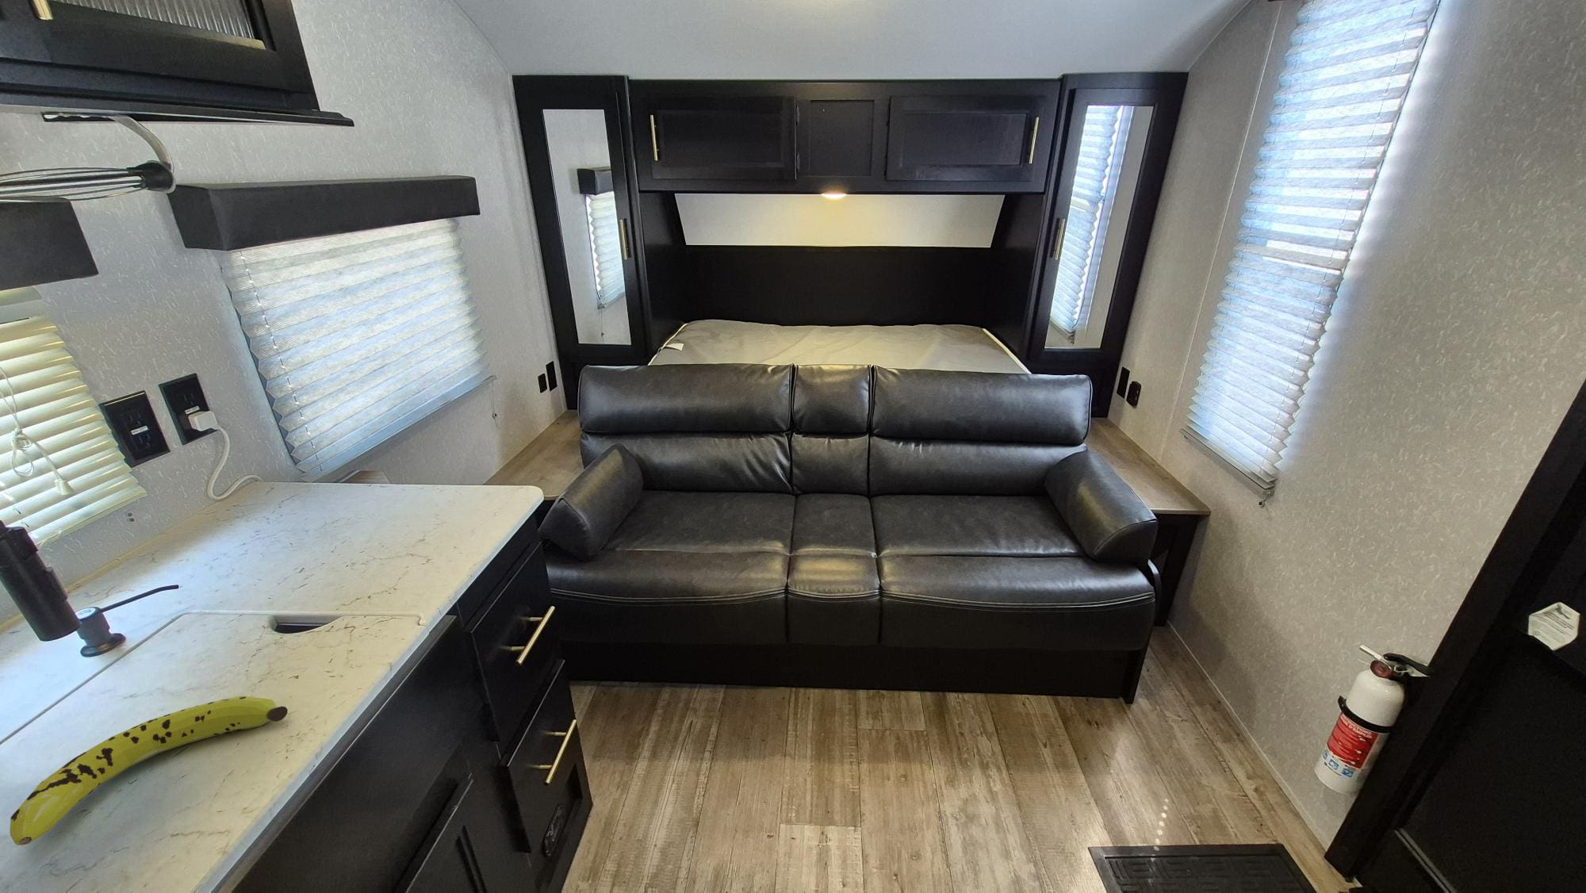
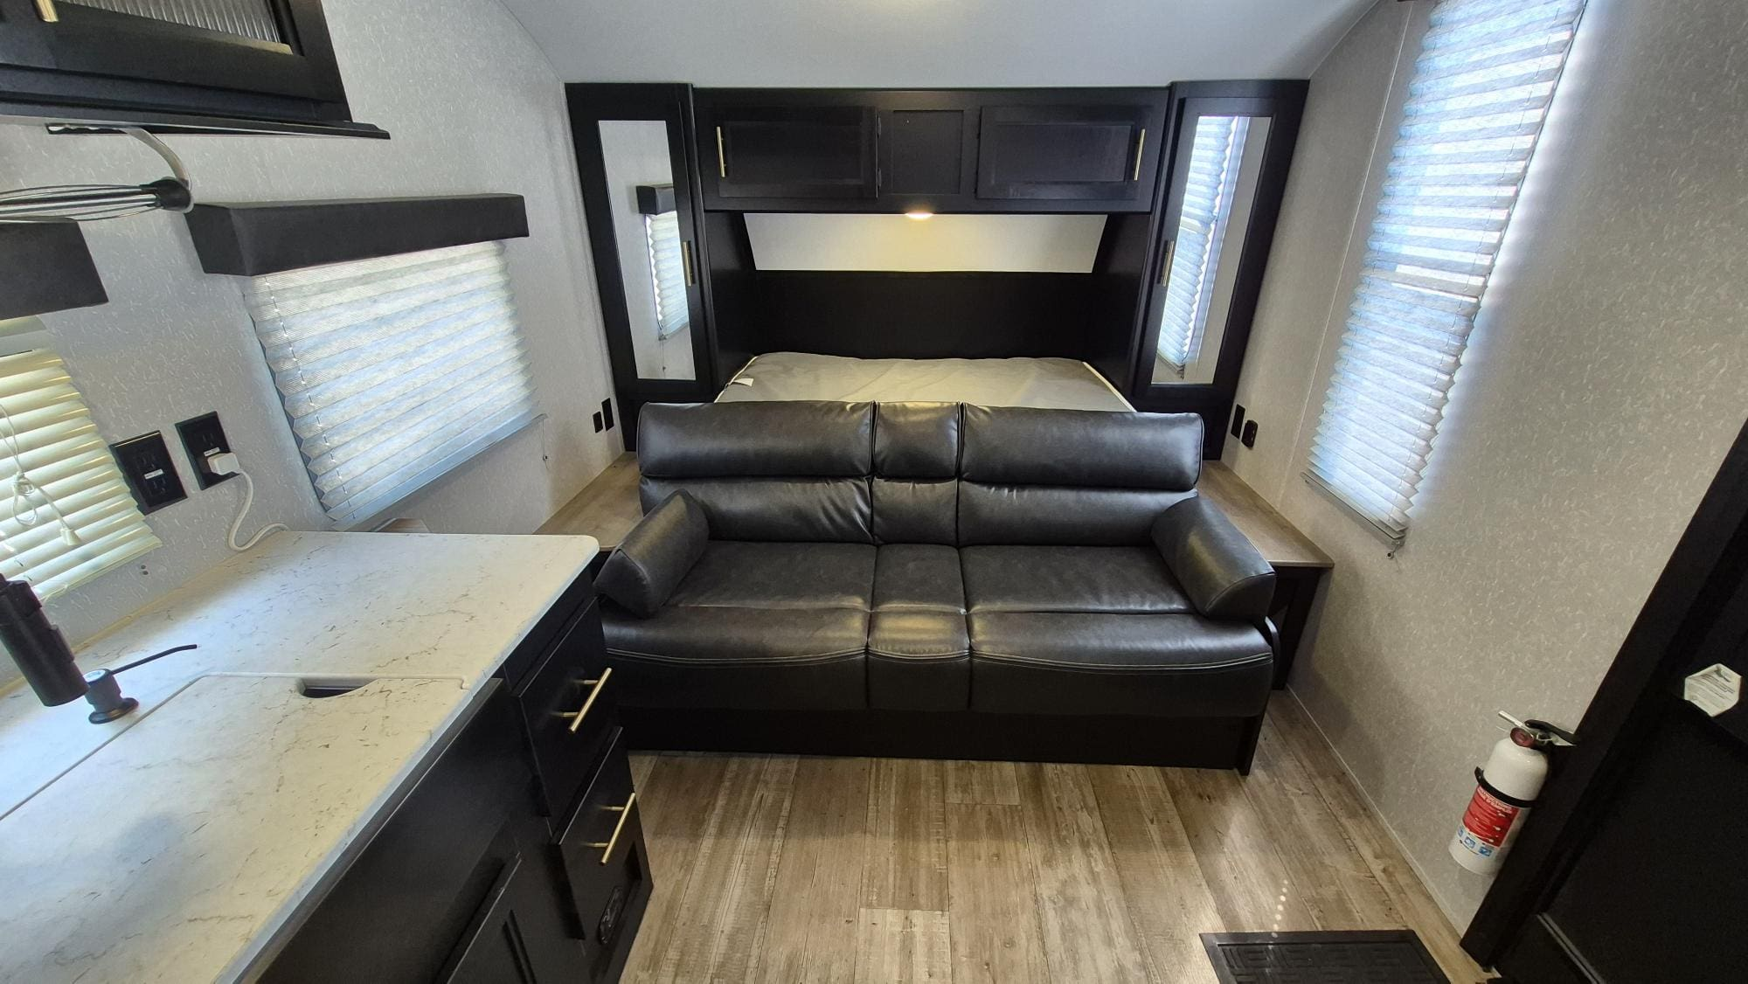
- fruit (160, 751)
